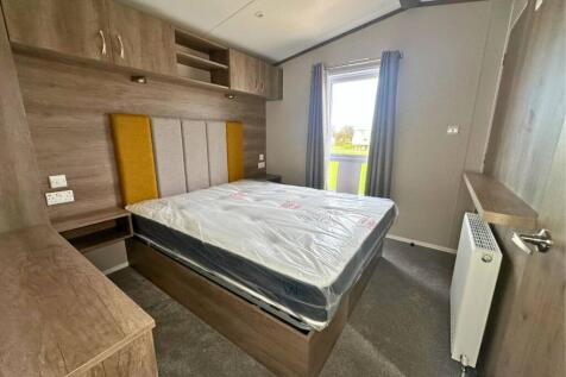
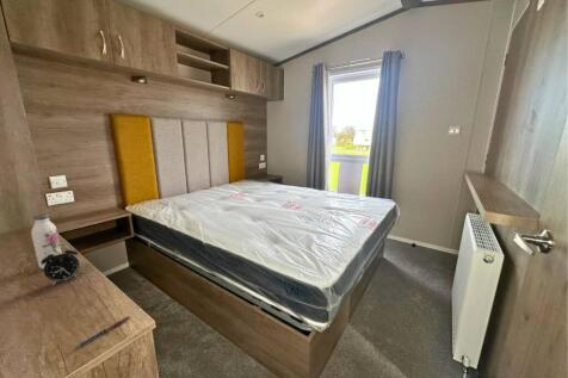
+ pen (104, 330)
+ alarm clock (61, 264)
+ water bottle (45, 240)
